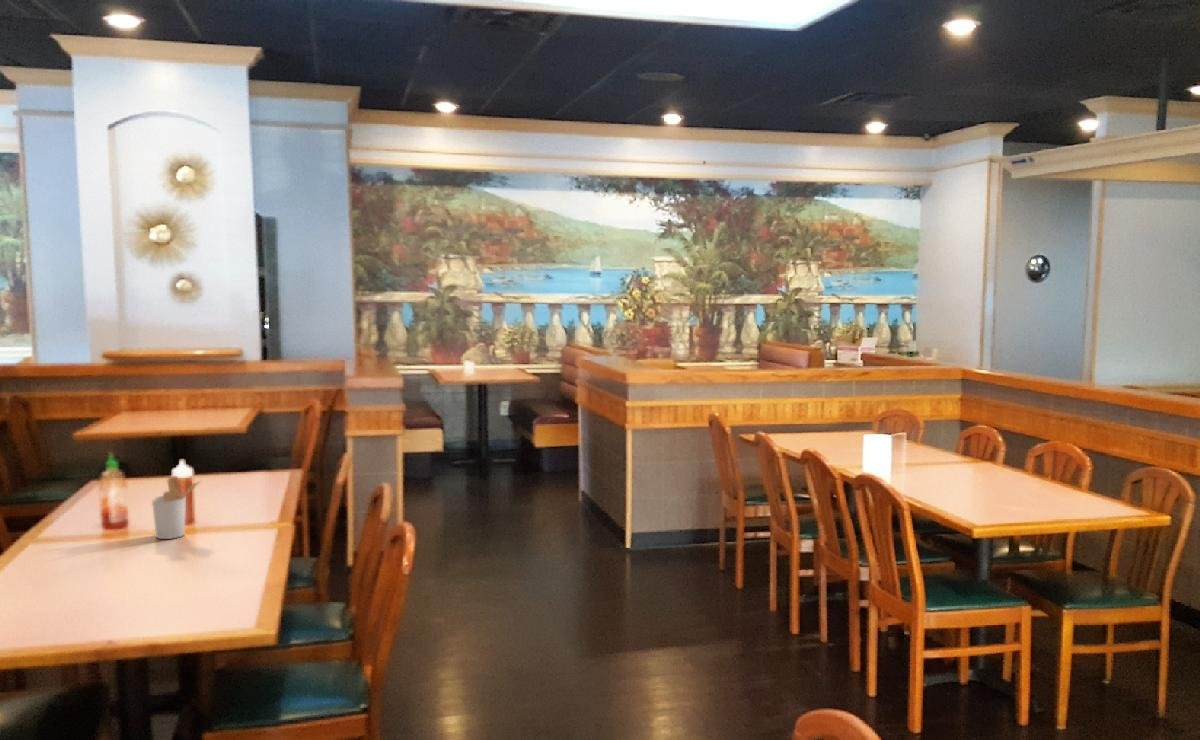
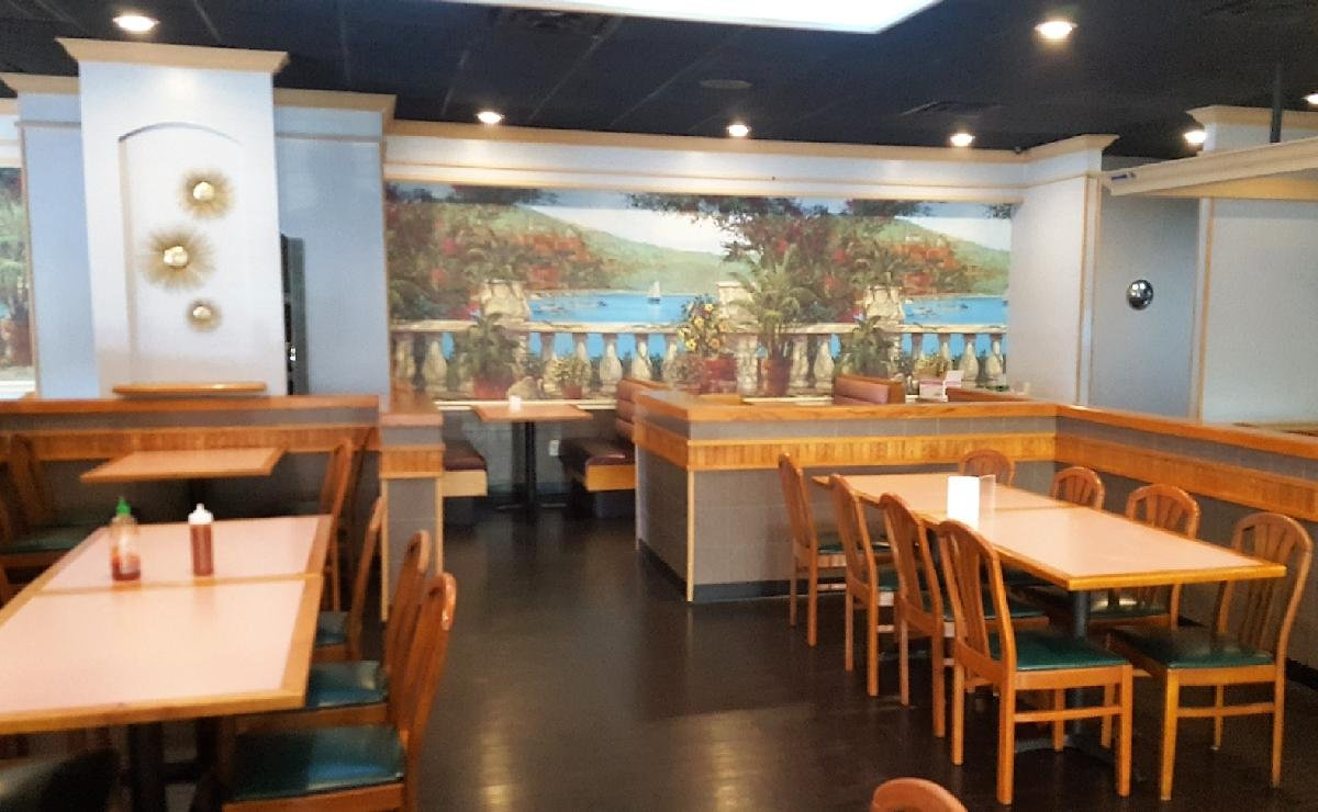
- utensil holder (178, 507)
